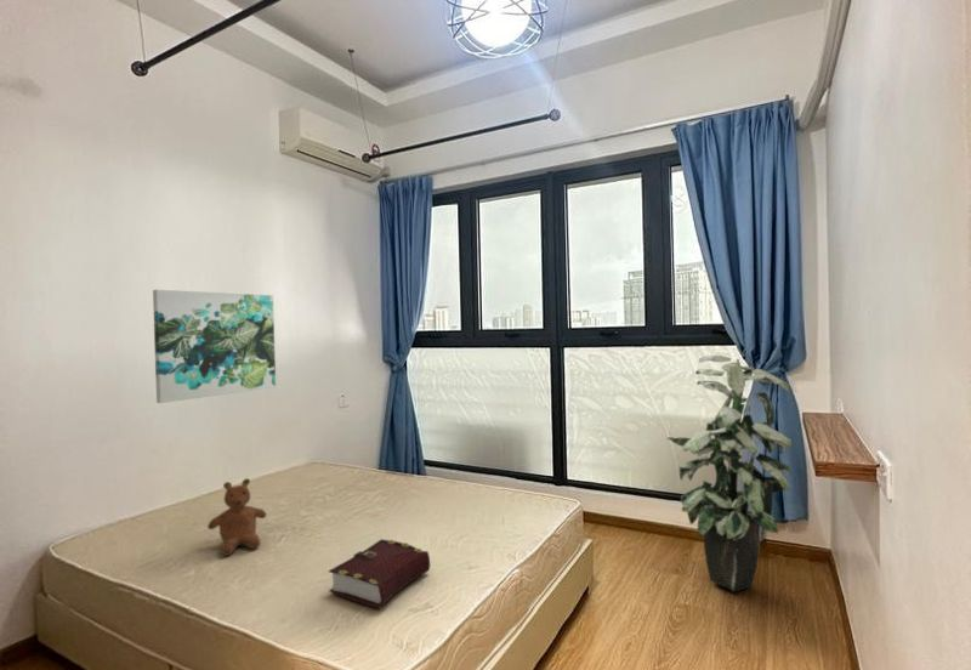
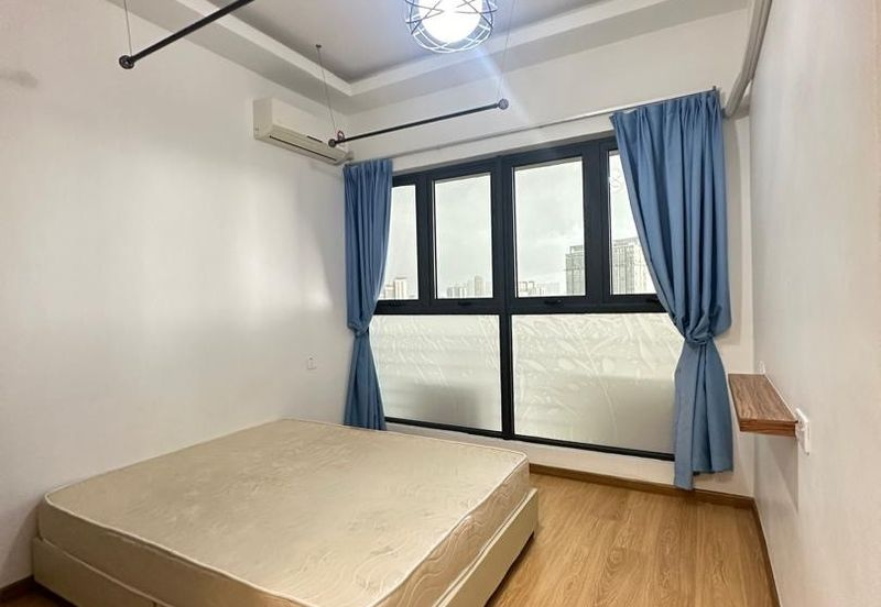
- teddy bear (238, 513)
- indoor plant (728, 466)
- wall art (220, 343)
- book (381, 569)
